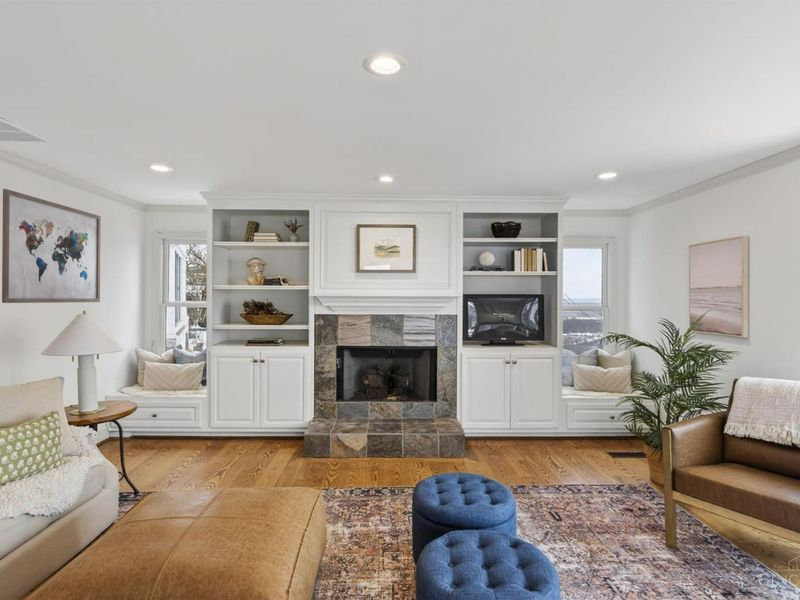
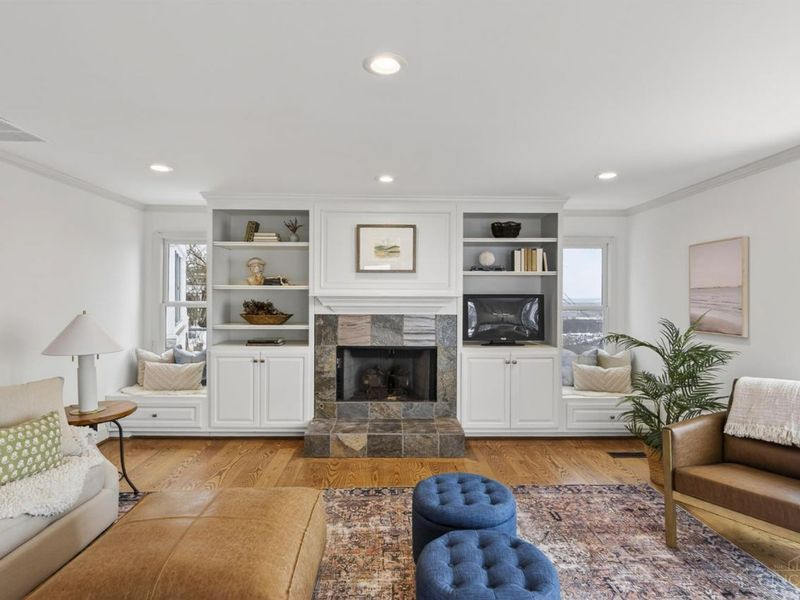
- wall art (58, 253)
